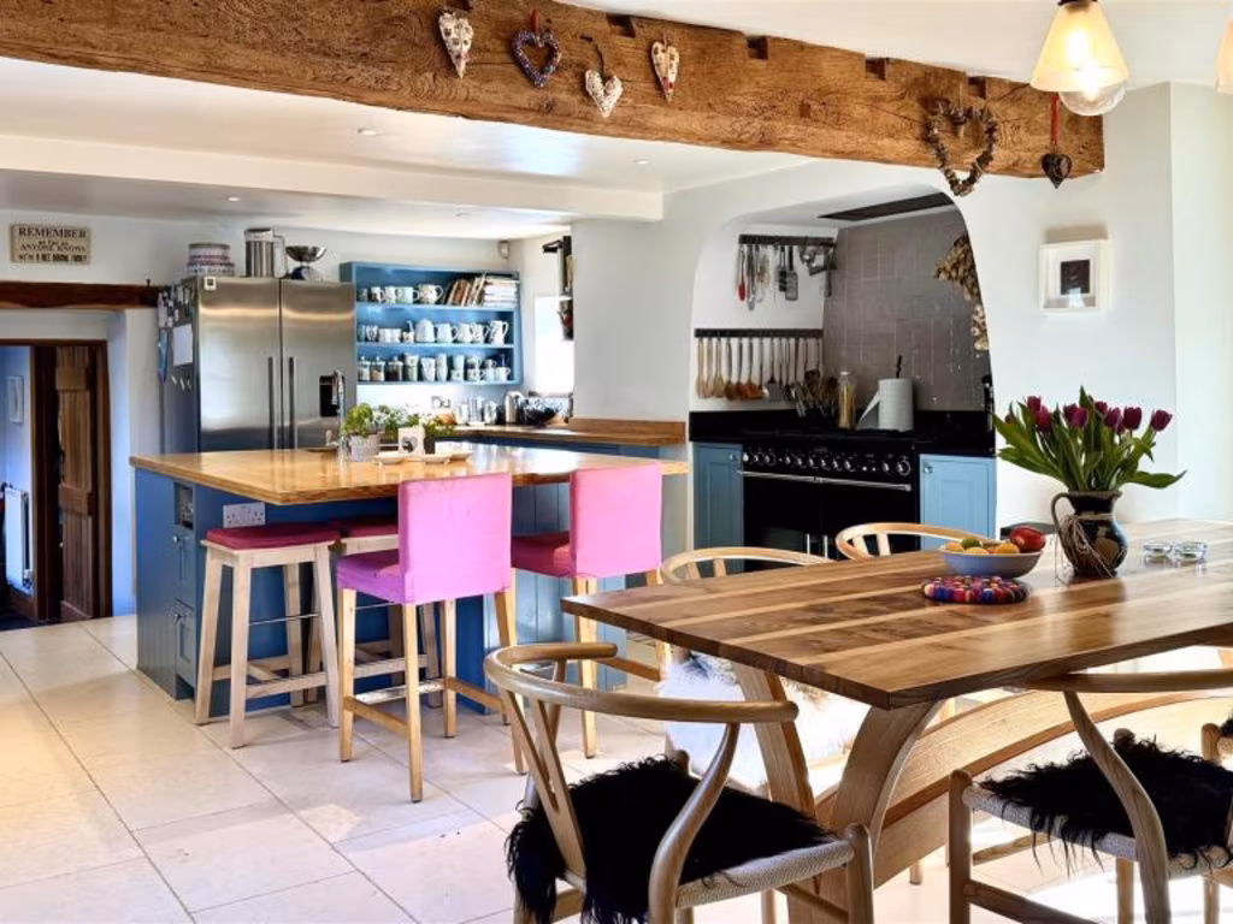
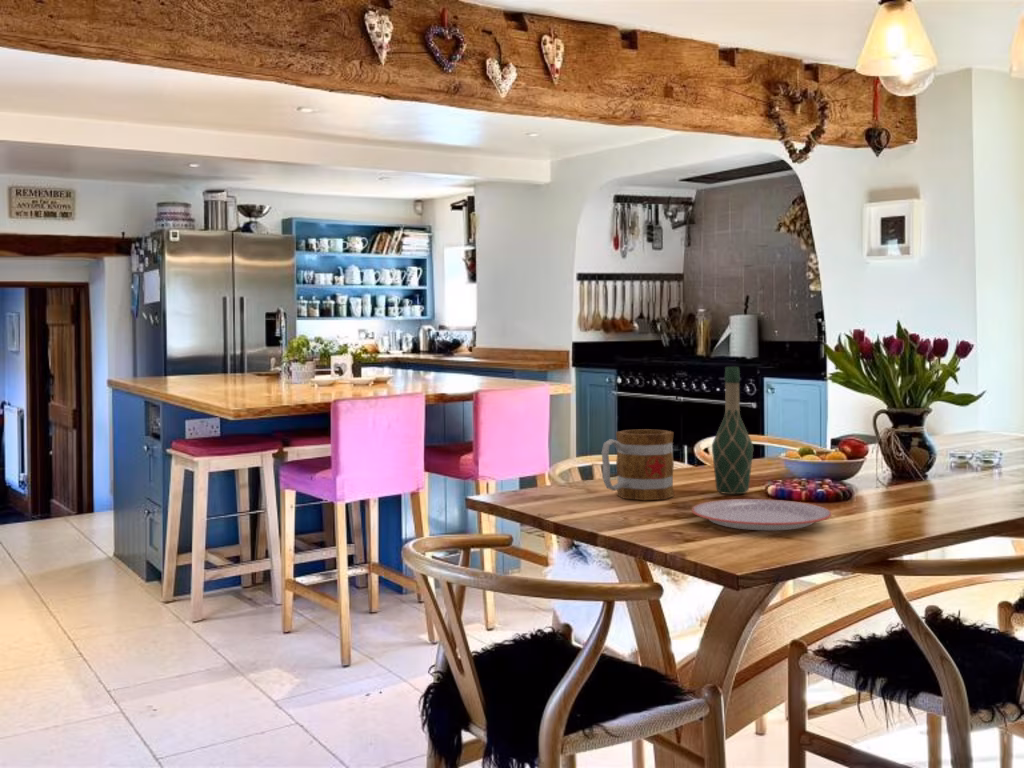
+ wine bottle (732, 429)
+ plate (760, 515)
+ mug (635, 464)
